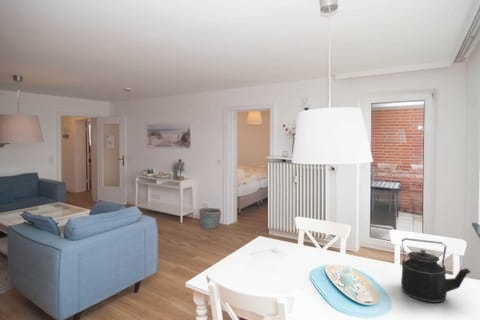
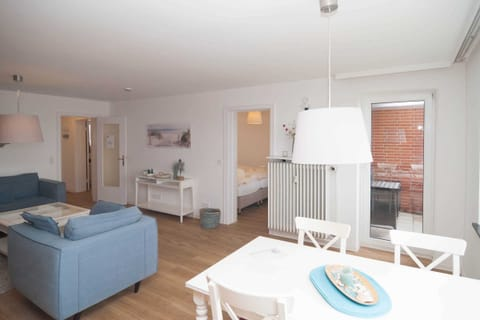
- kettle (434, 268)
